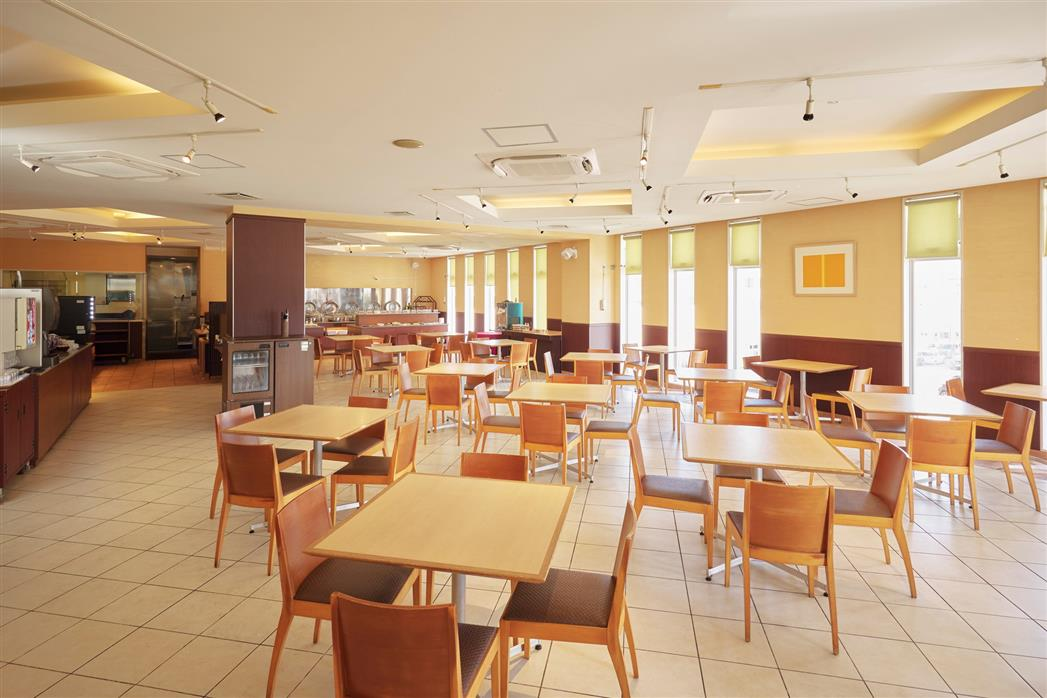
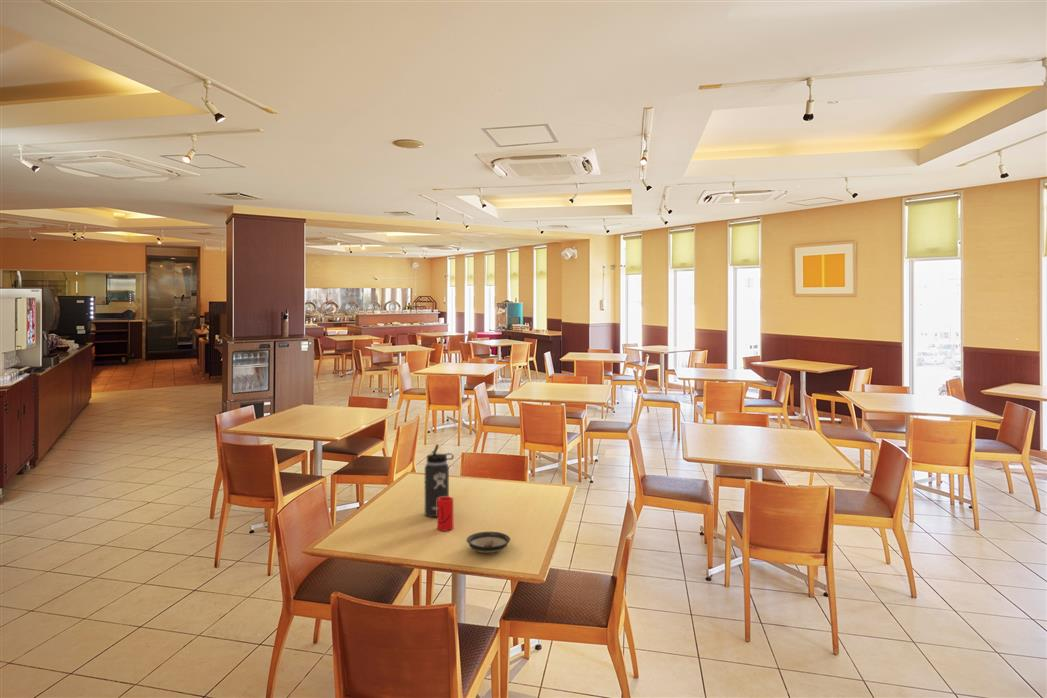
+ thermos bottle (439, 478)
+ cup (445, 513)
+ saucer (488, 544)
